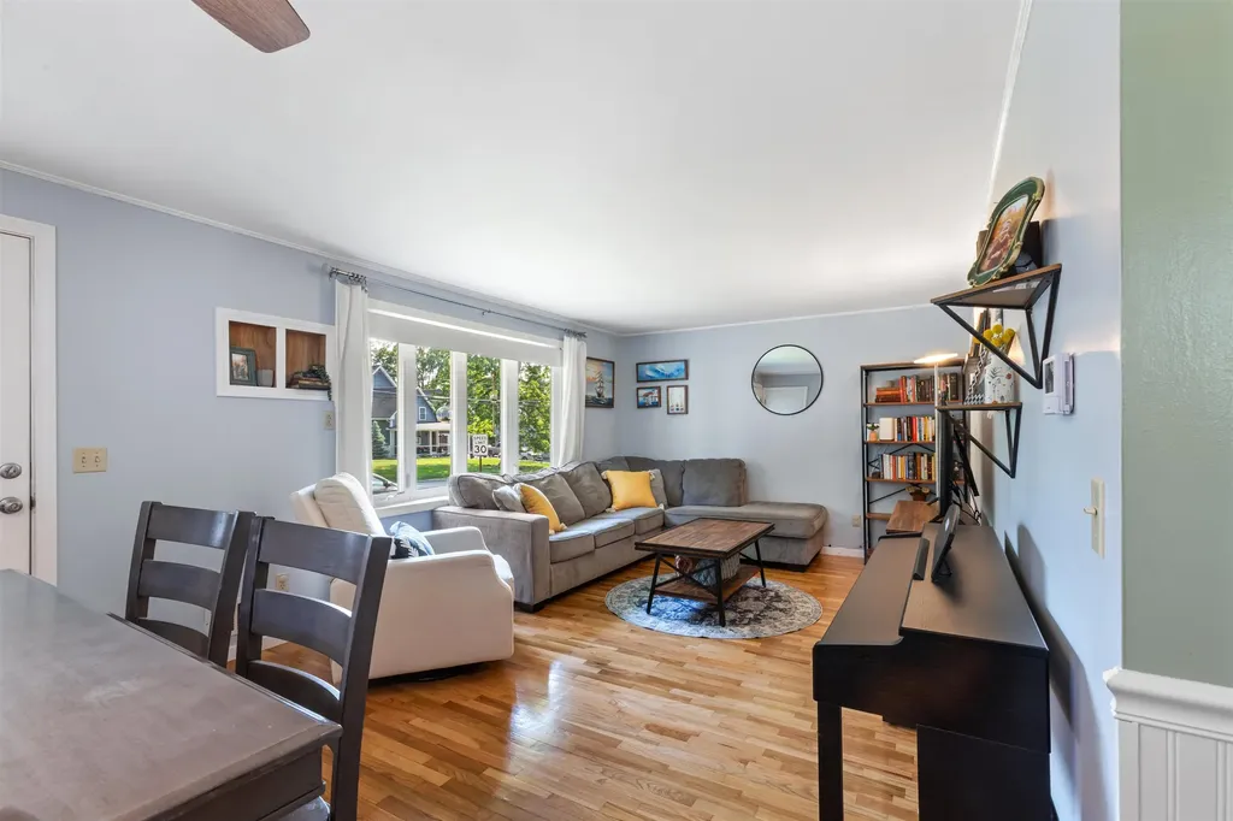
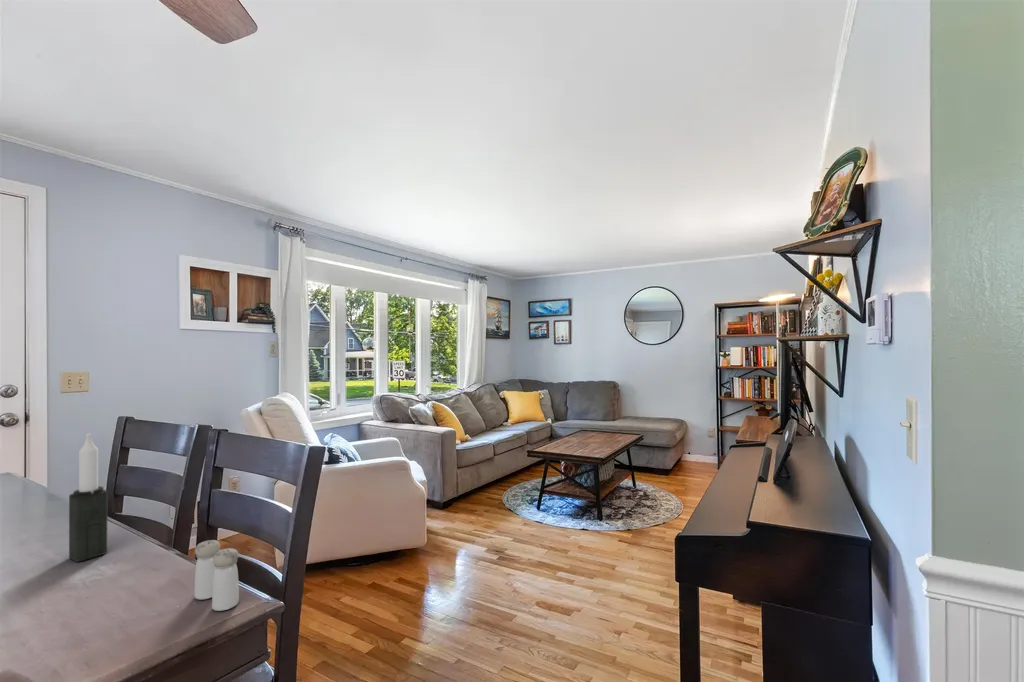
+ salt and pepper shaker (216, 572)
+ candle (88, 494)
